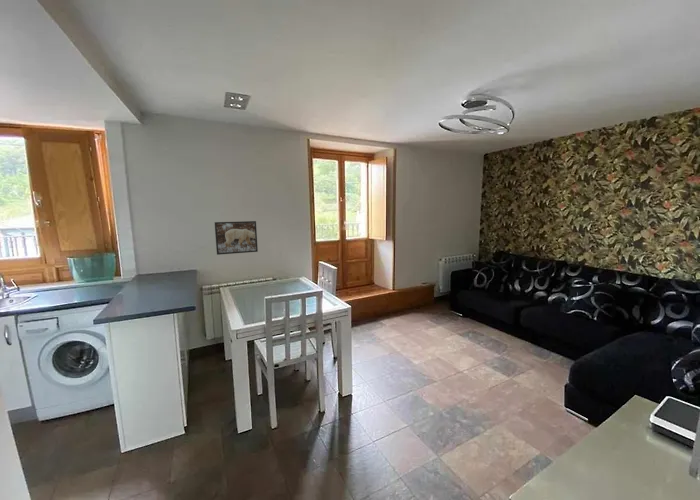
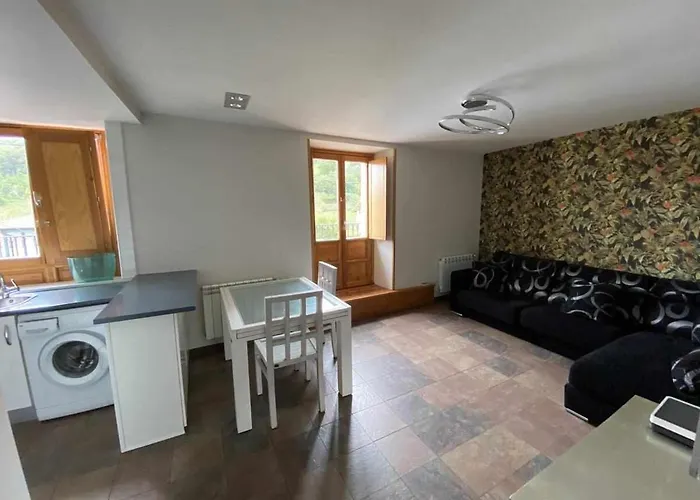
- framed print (236, 237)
